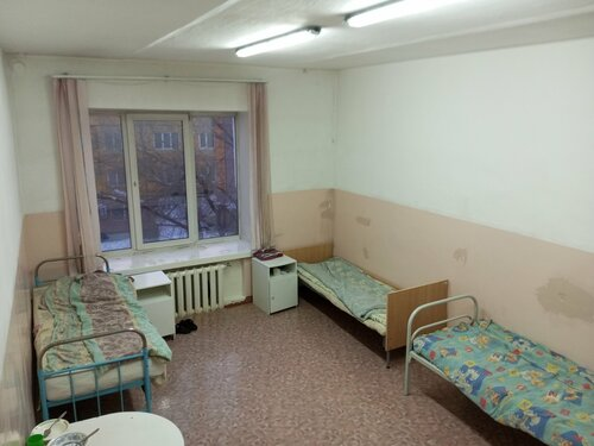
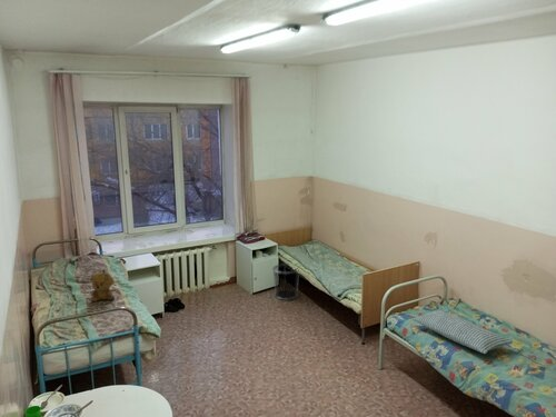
+ stuffed bear (102, 285)
+ waste bin (286, 281)
+ pillow (458, 329)
